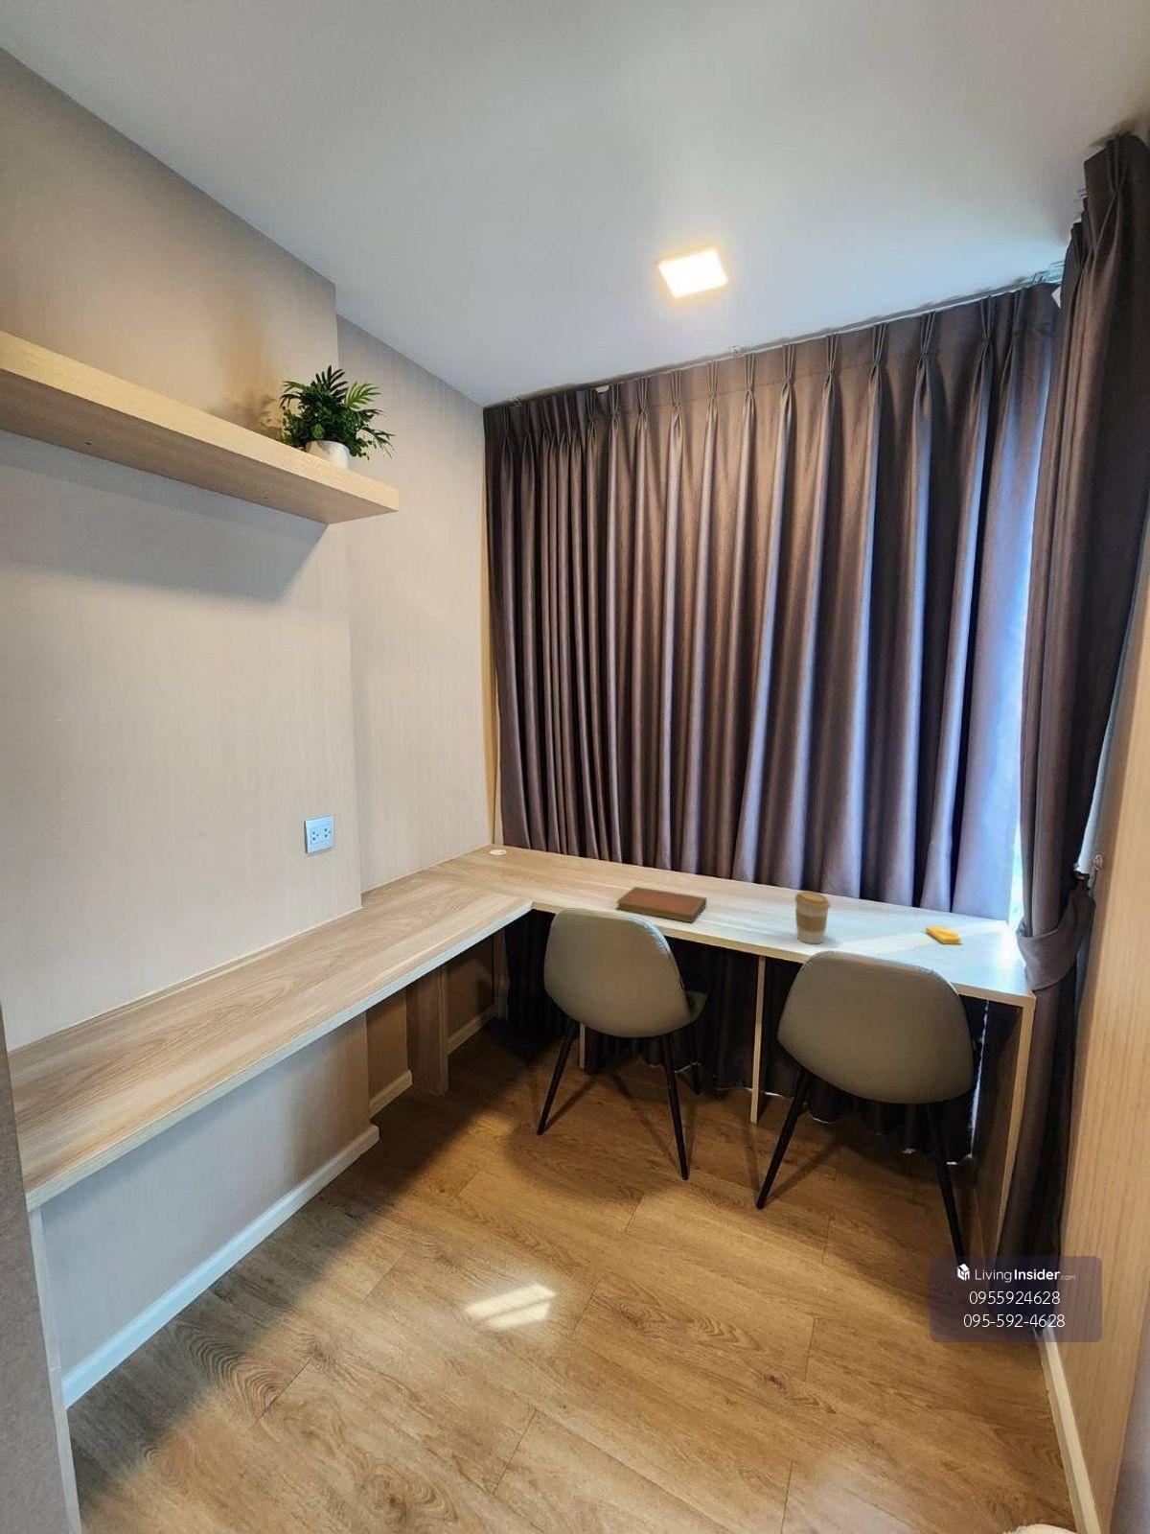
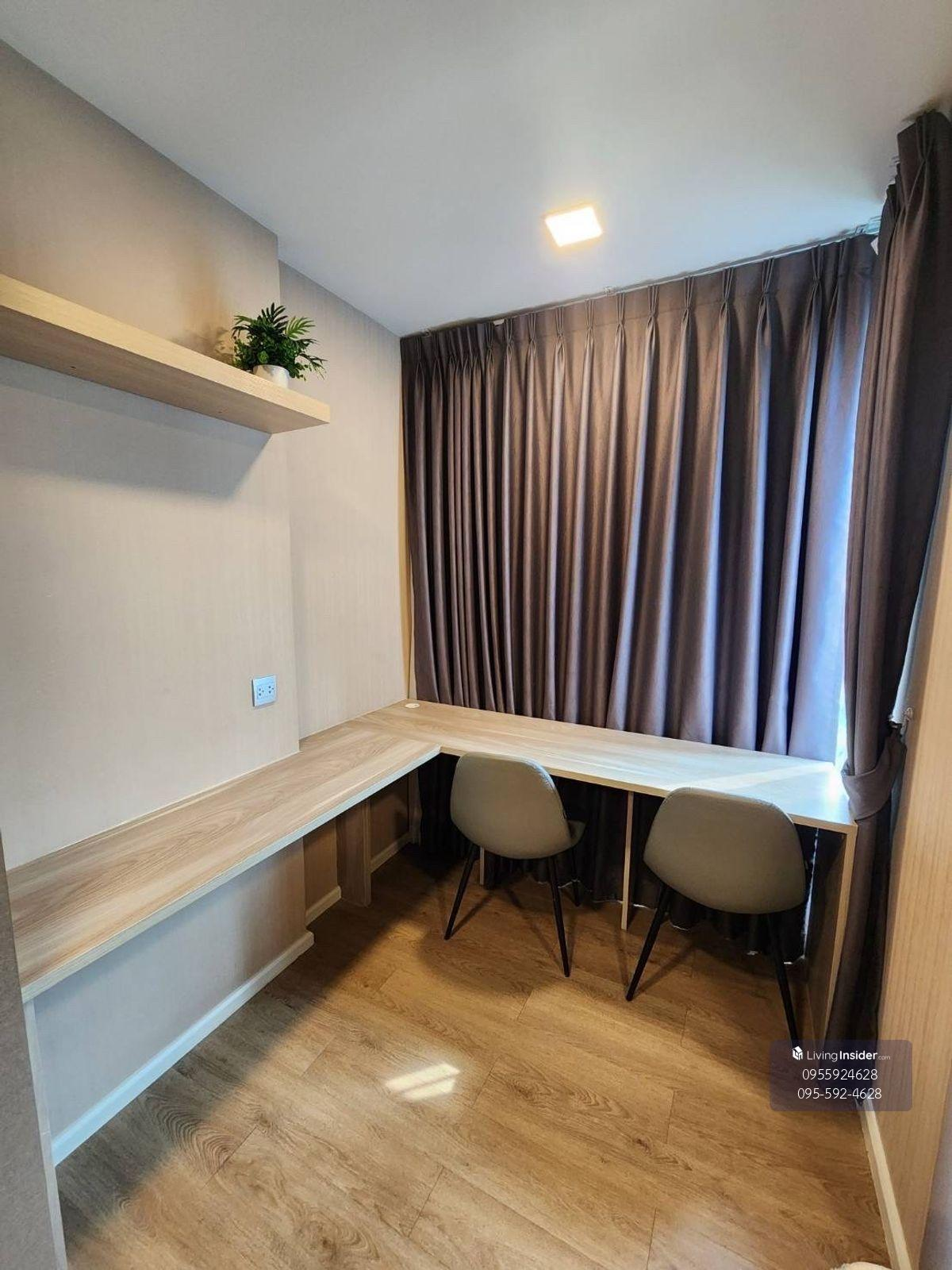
- notebook (661, 902)
- coffee cup (811, 916)
- sticky notes (943, 934)
